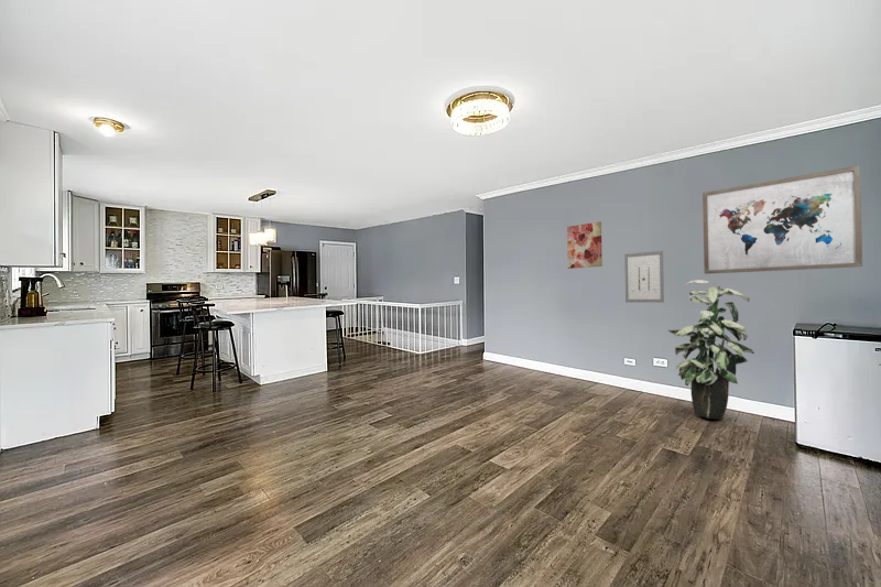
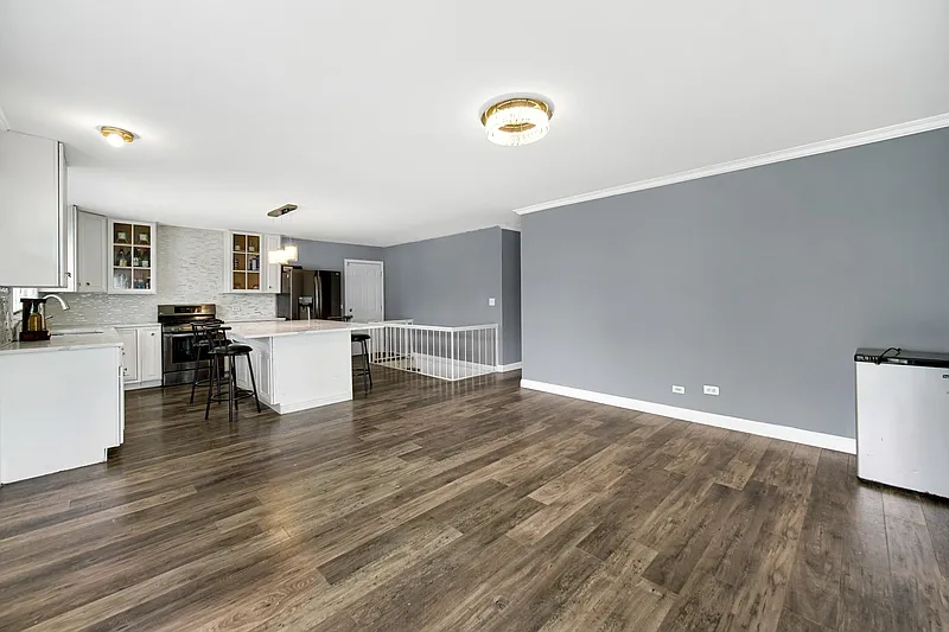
- indoor plant (707, 348)
- wall art (643, 276)
- wall art (773, 225)
- wall art (584, 246)
